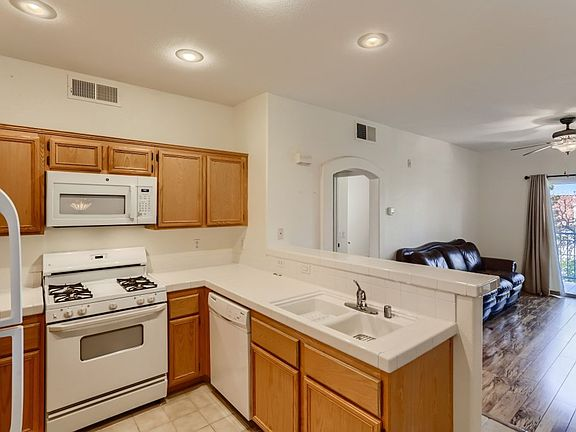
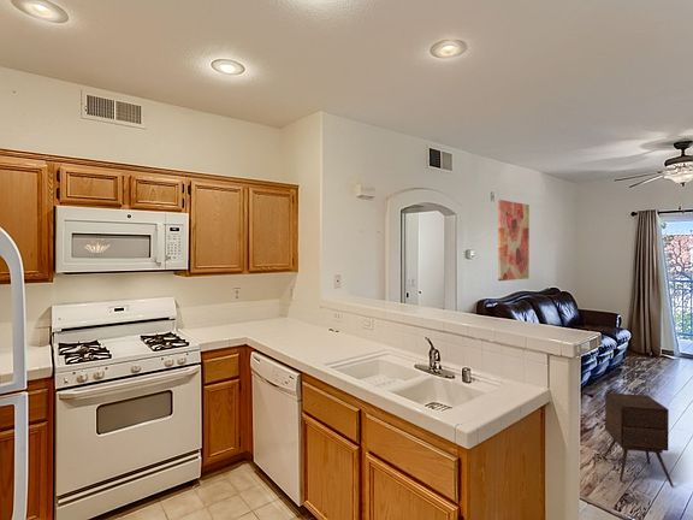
+ side table (635, 436)
+ wall art (514, 241)
